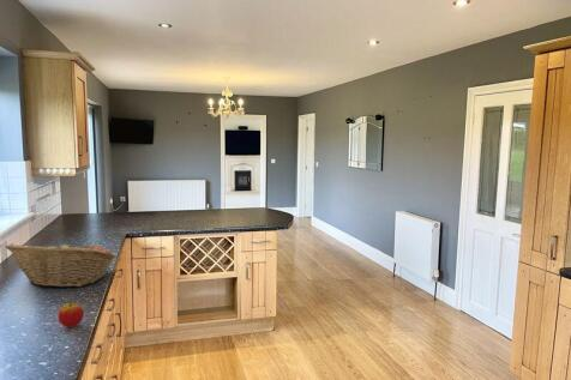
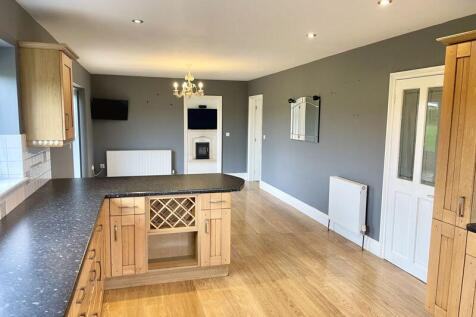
- apple (71, 313)
- fruit basket (62, 258)
